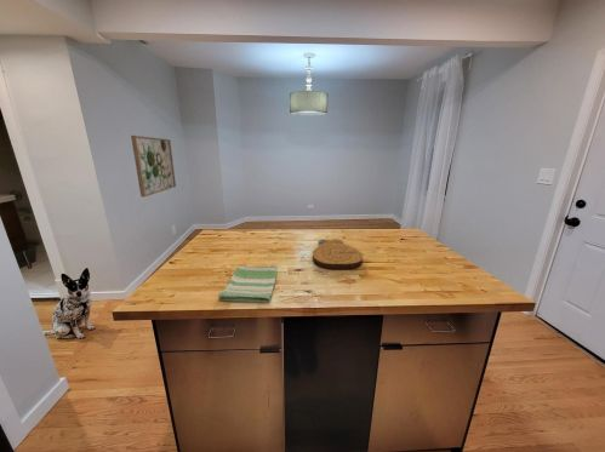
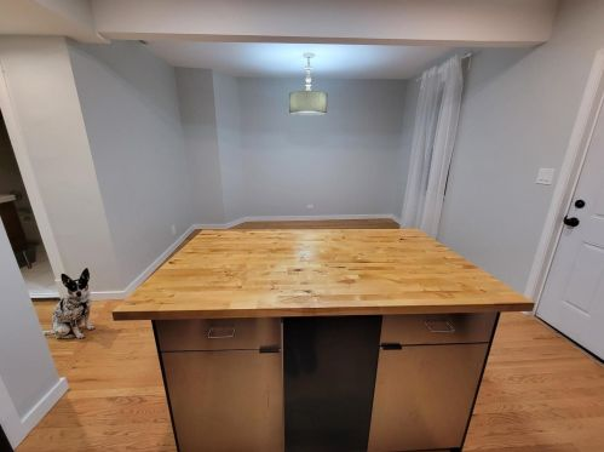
- key chain (333, 248)
- dish towel (251, 281)
- wall art (158, 165)
